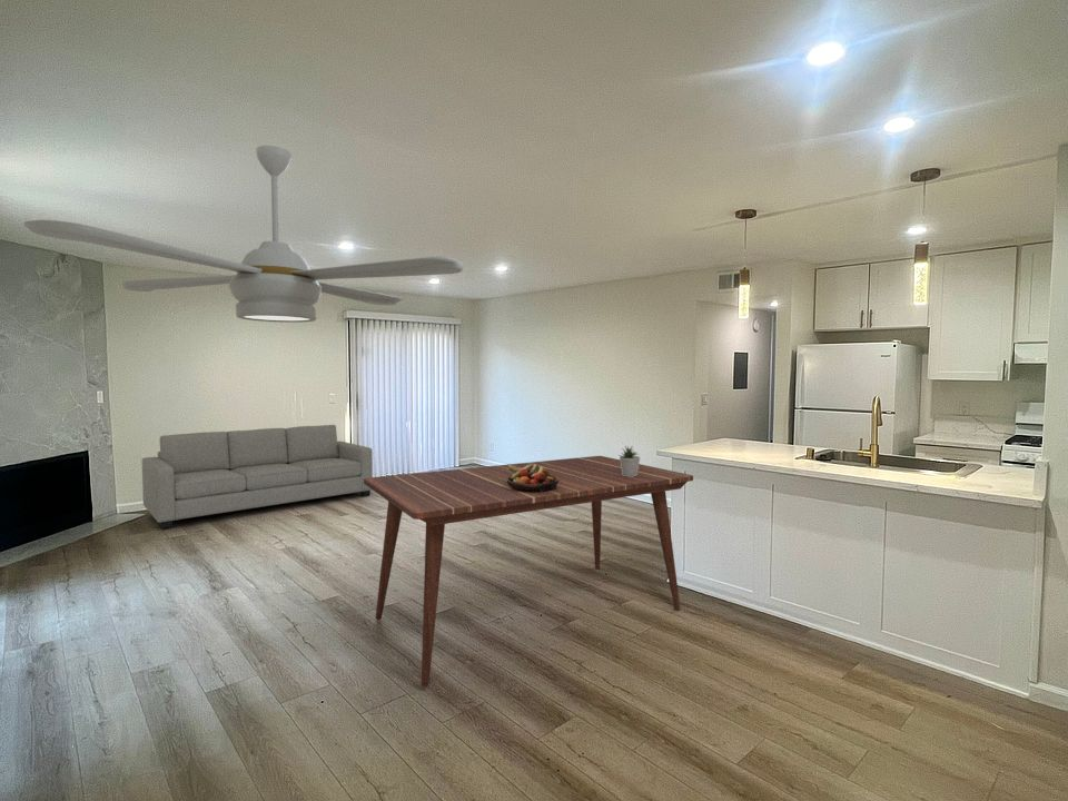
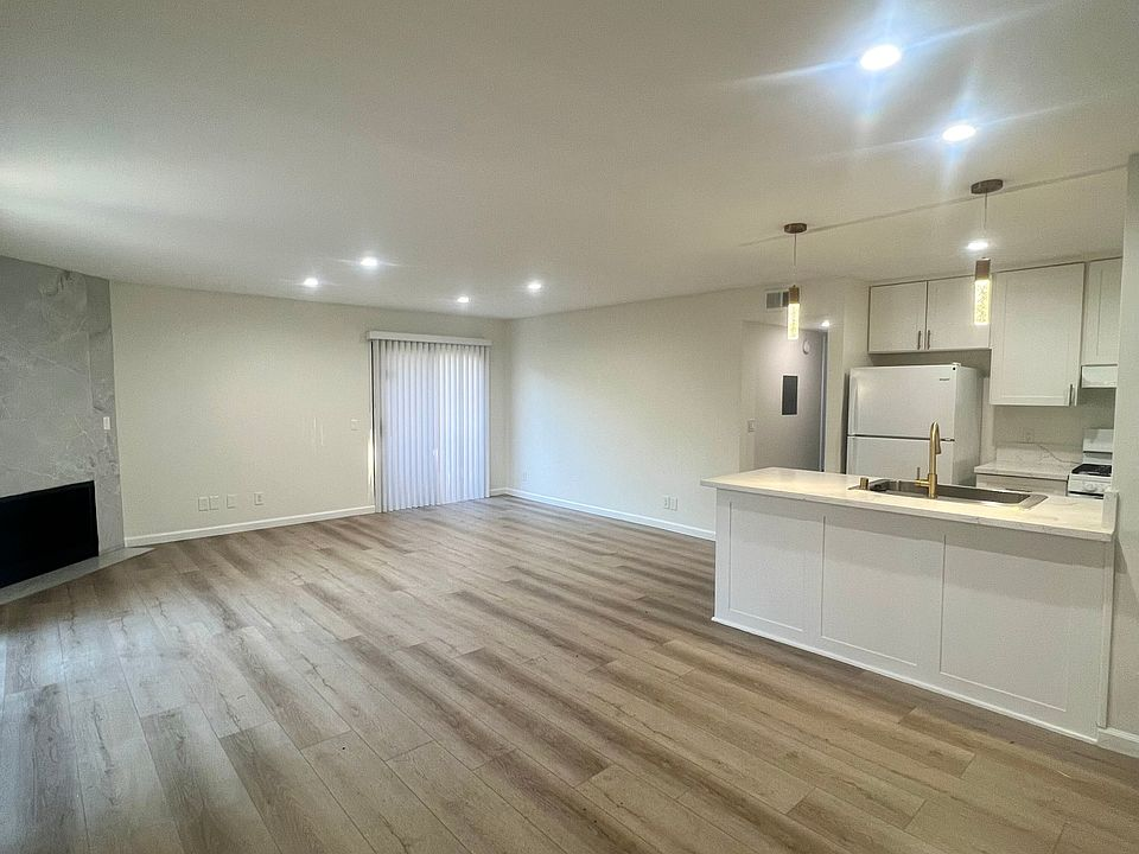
- sofa (265, 466)
- dining table (530, 511)
- fruit bowl (532, 476)
- ceiling fan (275, 236)
- potted plant (629, 458)
